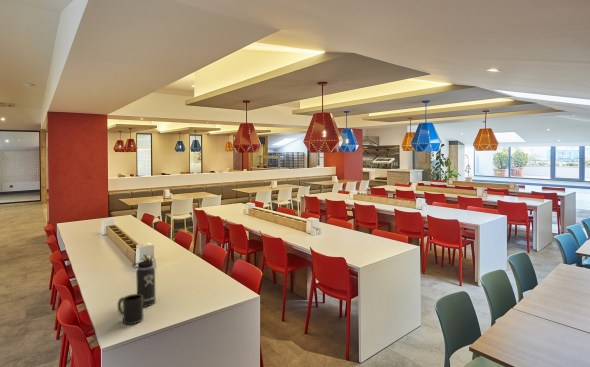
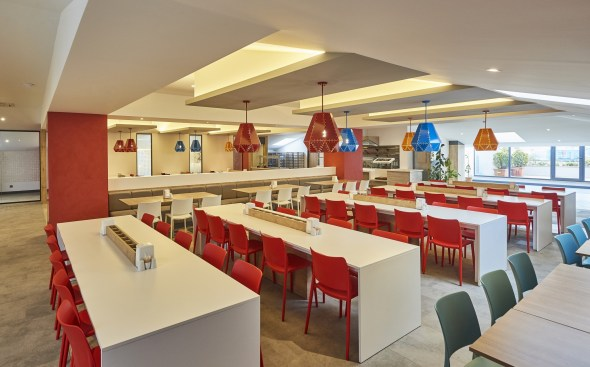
- thermos bottle (143, 279)
- mug (130, 308)
